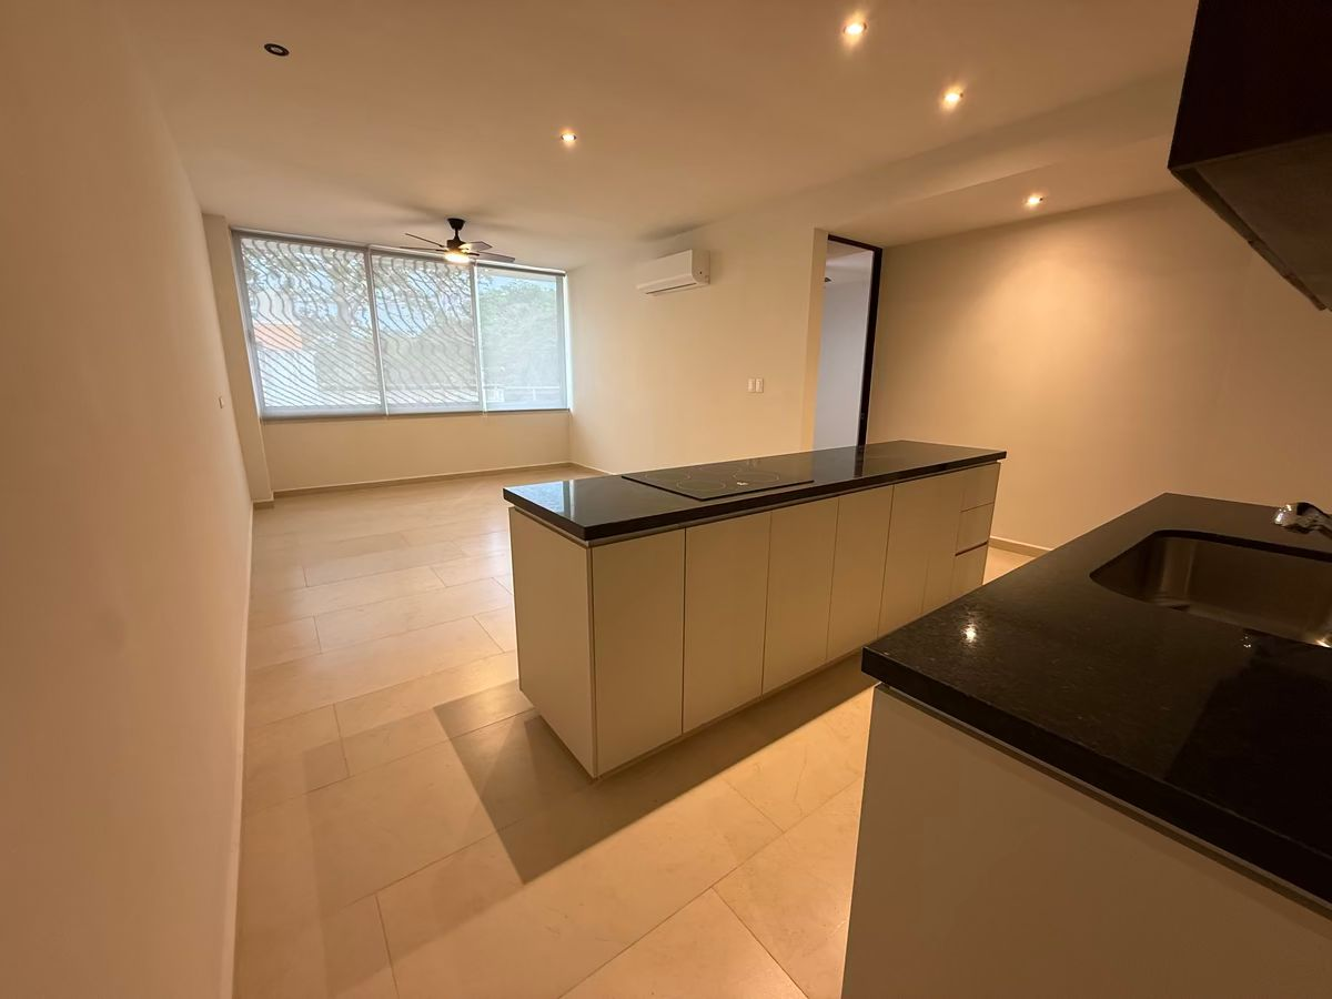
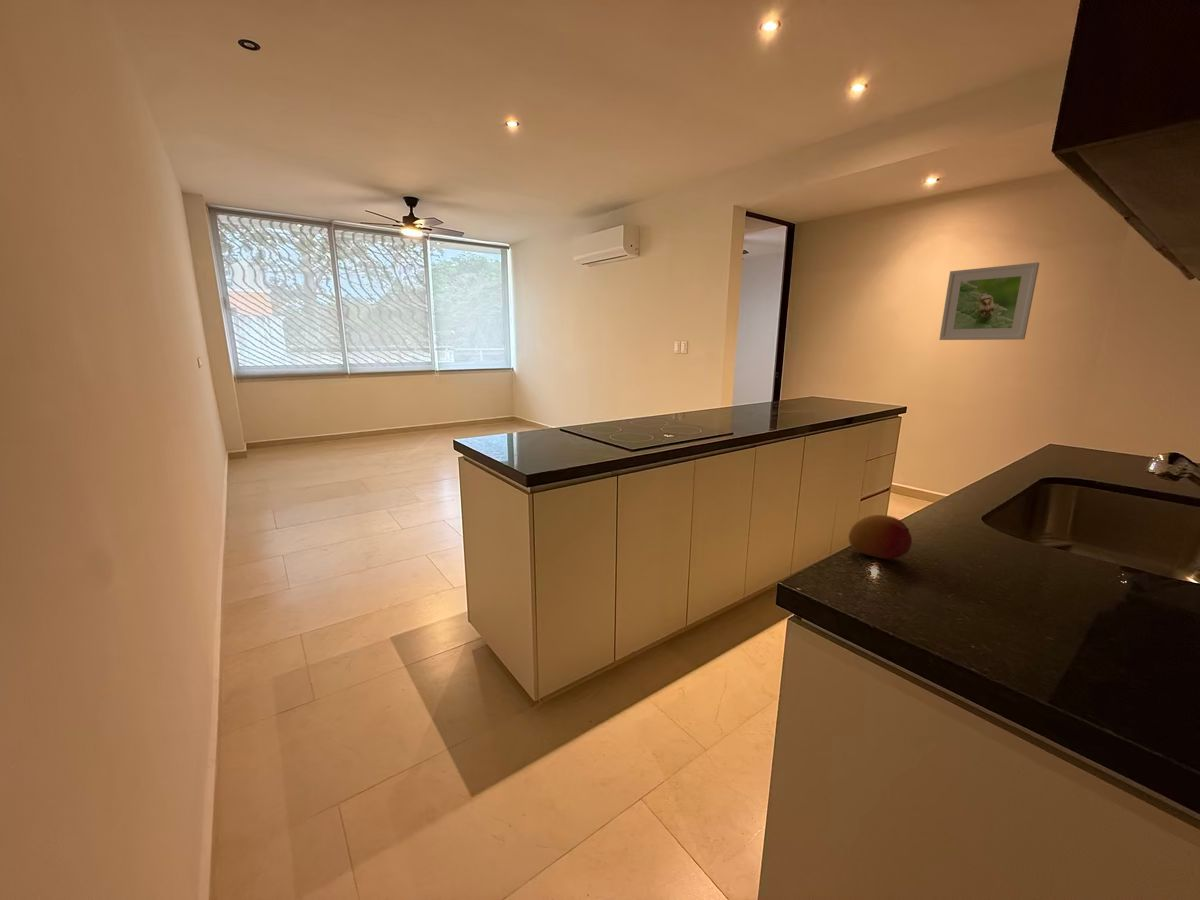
+ fruit (879, 535)
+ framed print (985, 304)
